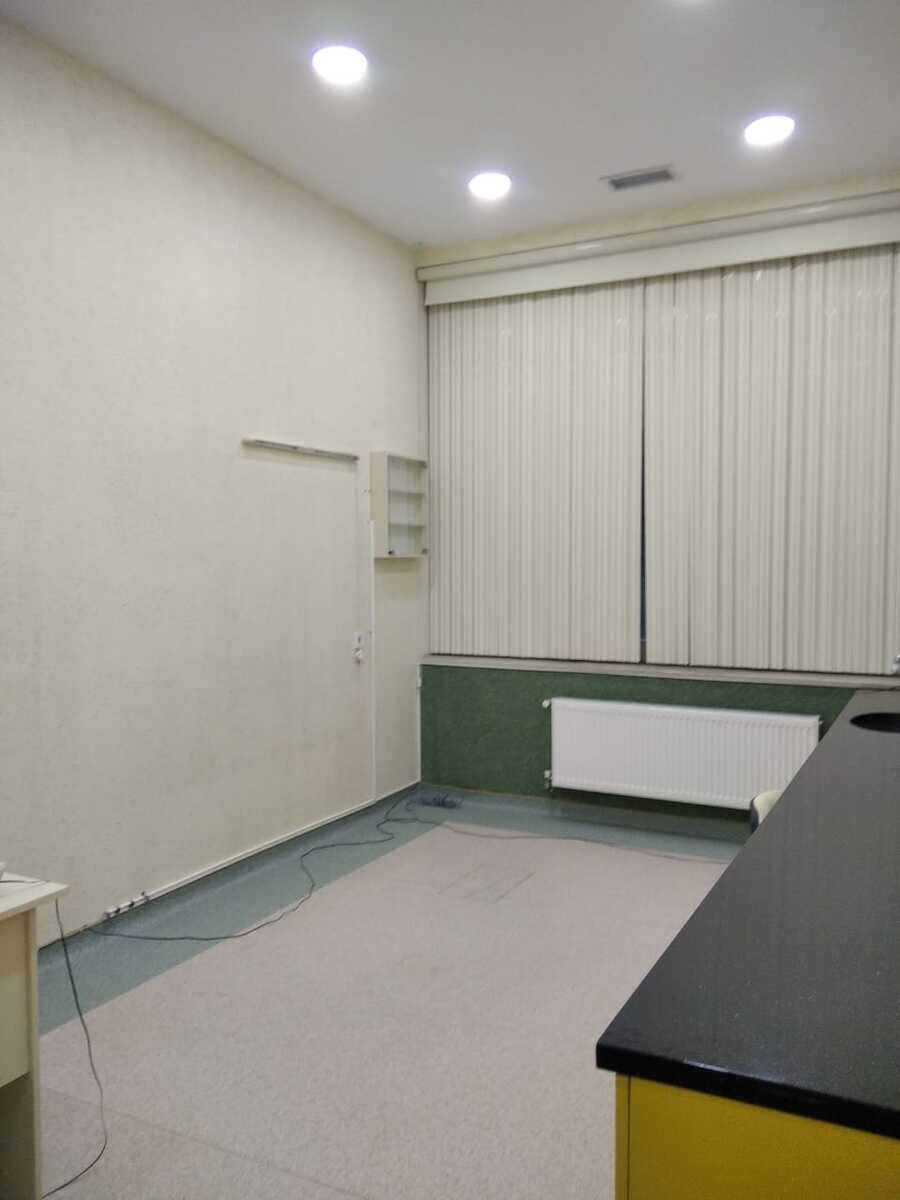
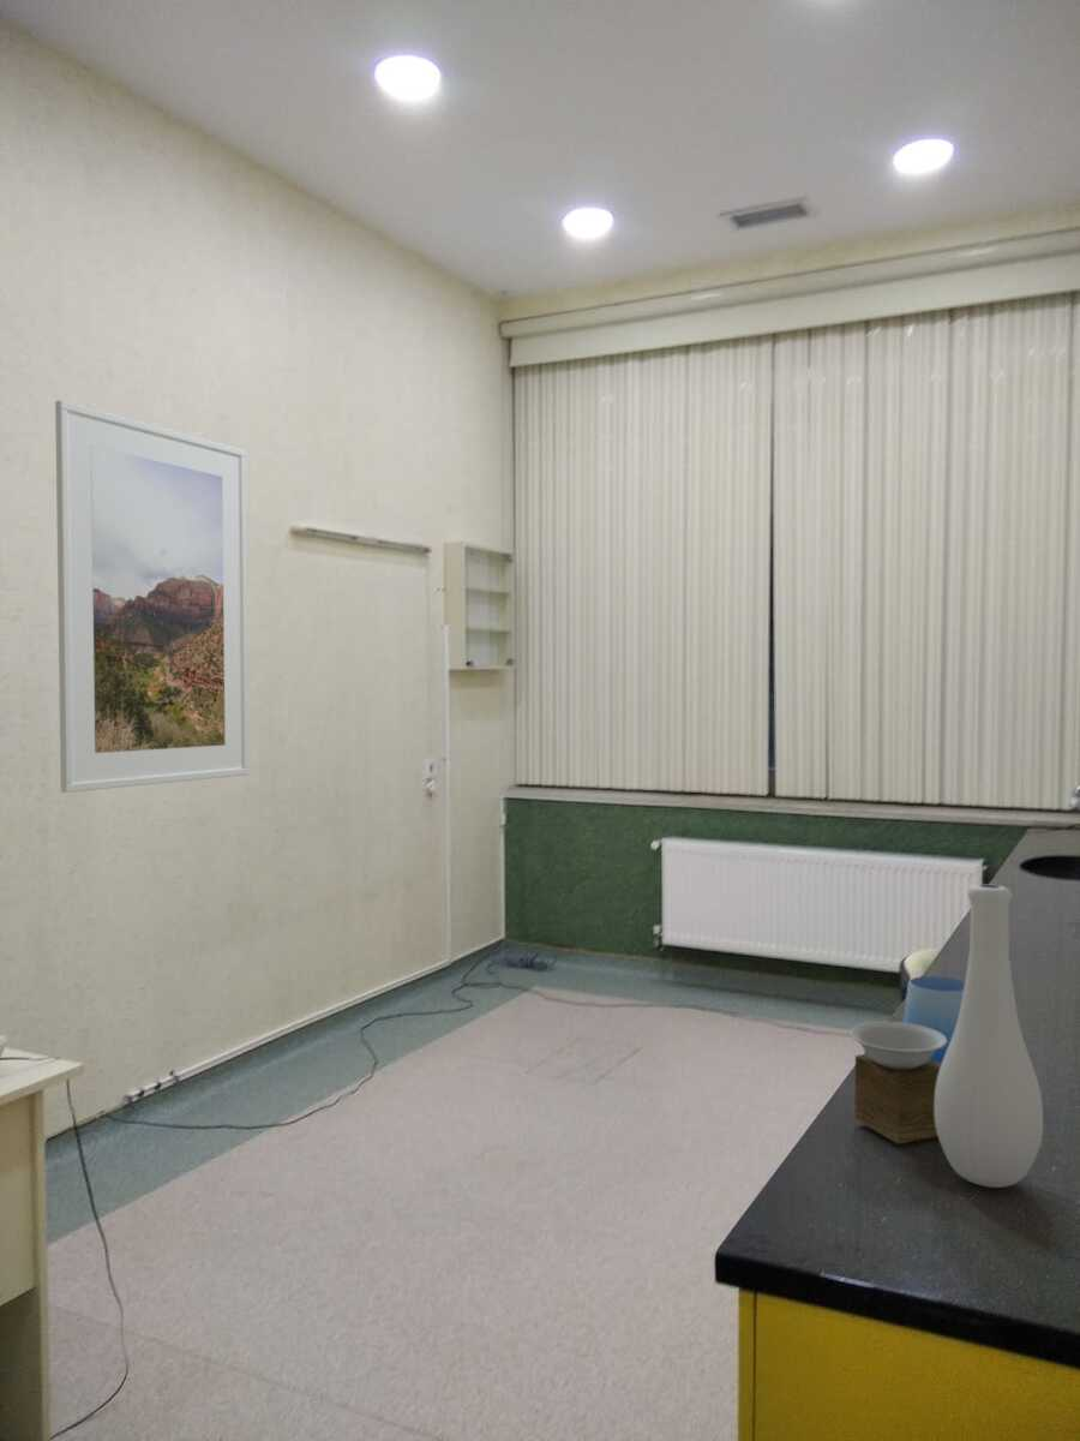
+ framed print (161, 605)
+ cup (938, 1029)
+ vase (932, 1029)
